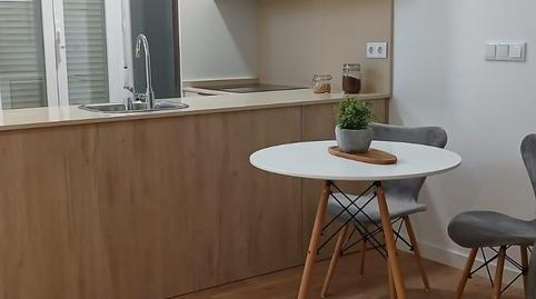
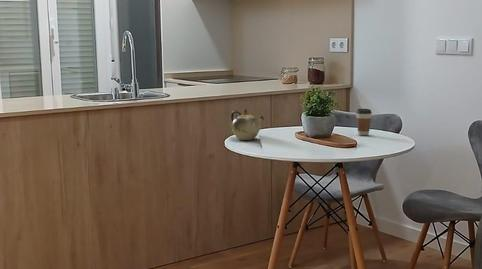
+ teapot (247, 124)
+ coffee cup (363, 122)
